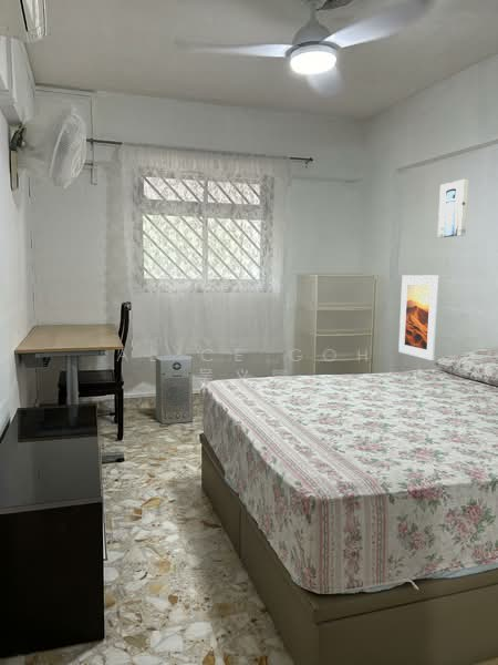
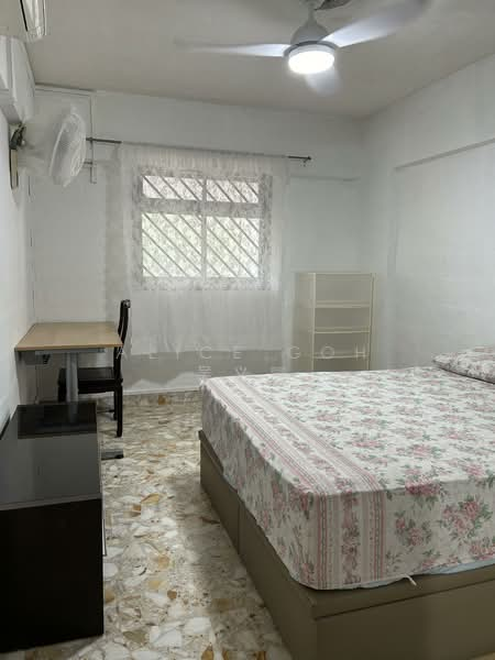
- wall art (452, 209)
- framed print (417, 316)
- fan (174, 387)
